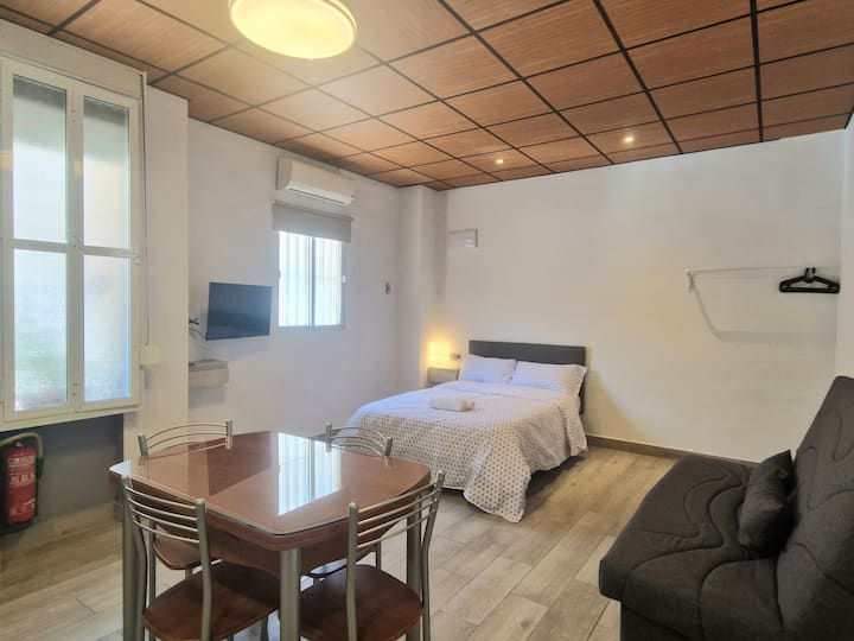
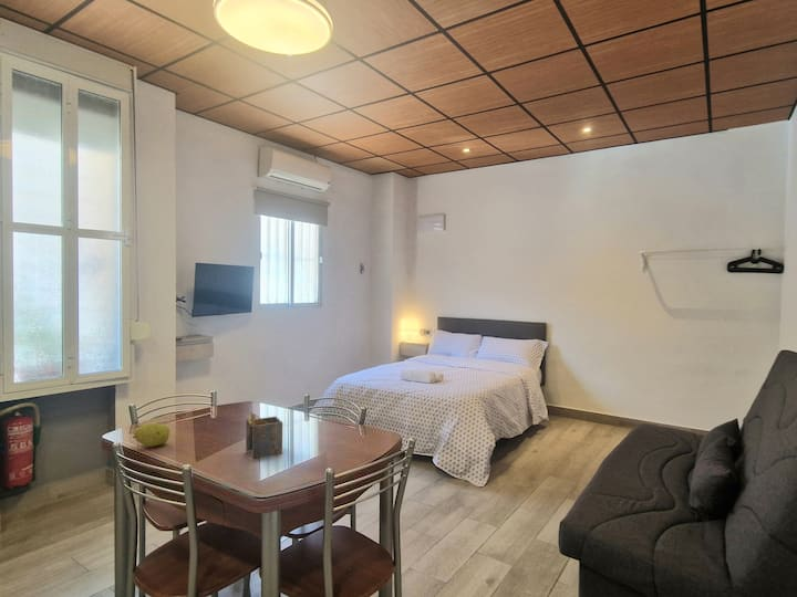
+ fruit (151, 433)
+ napkin holder (263, 430)
